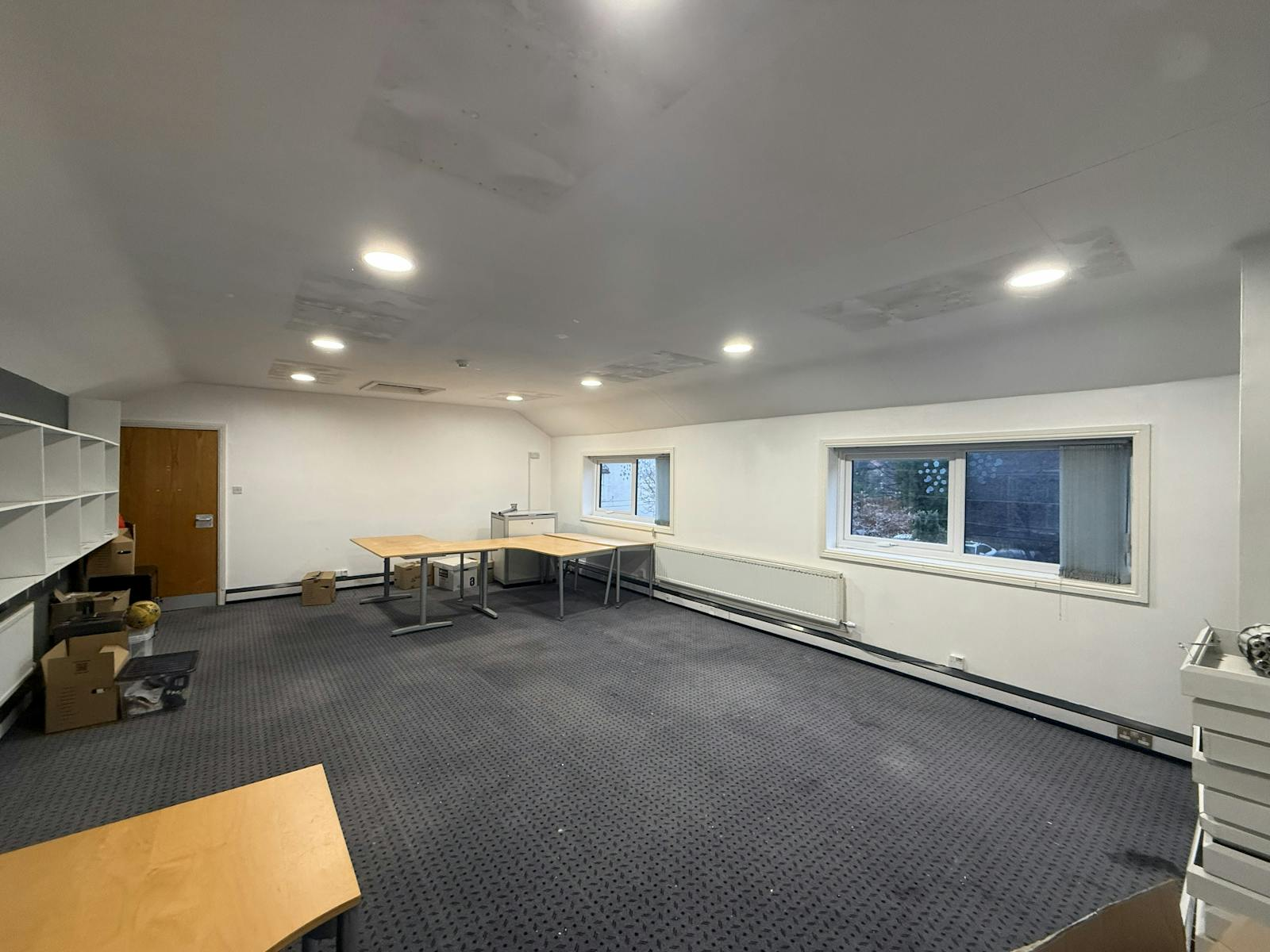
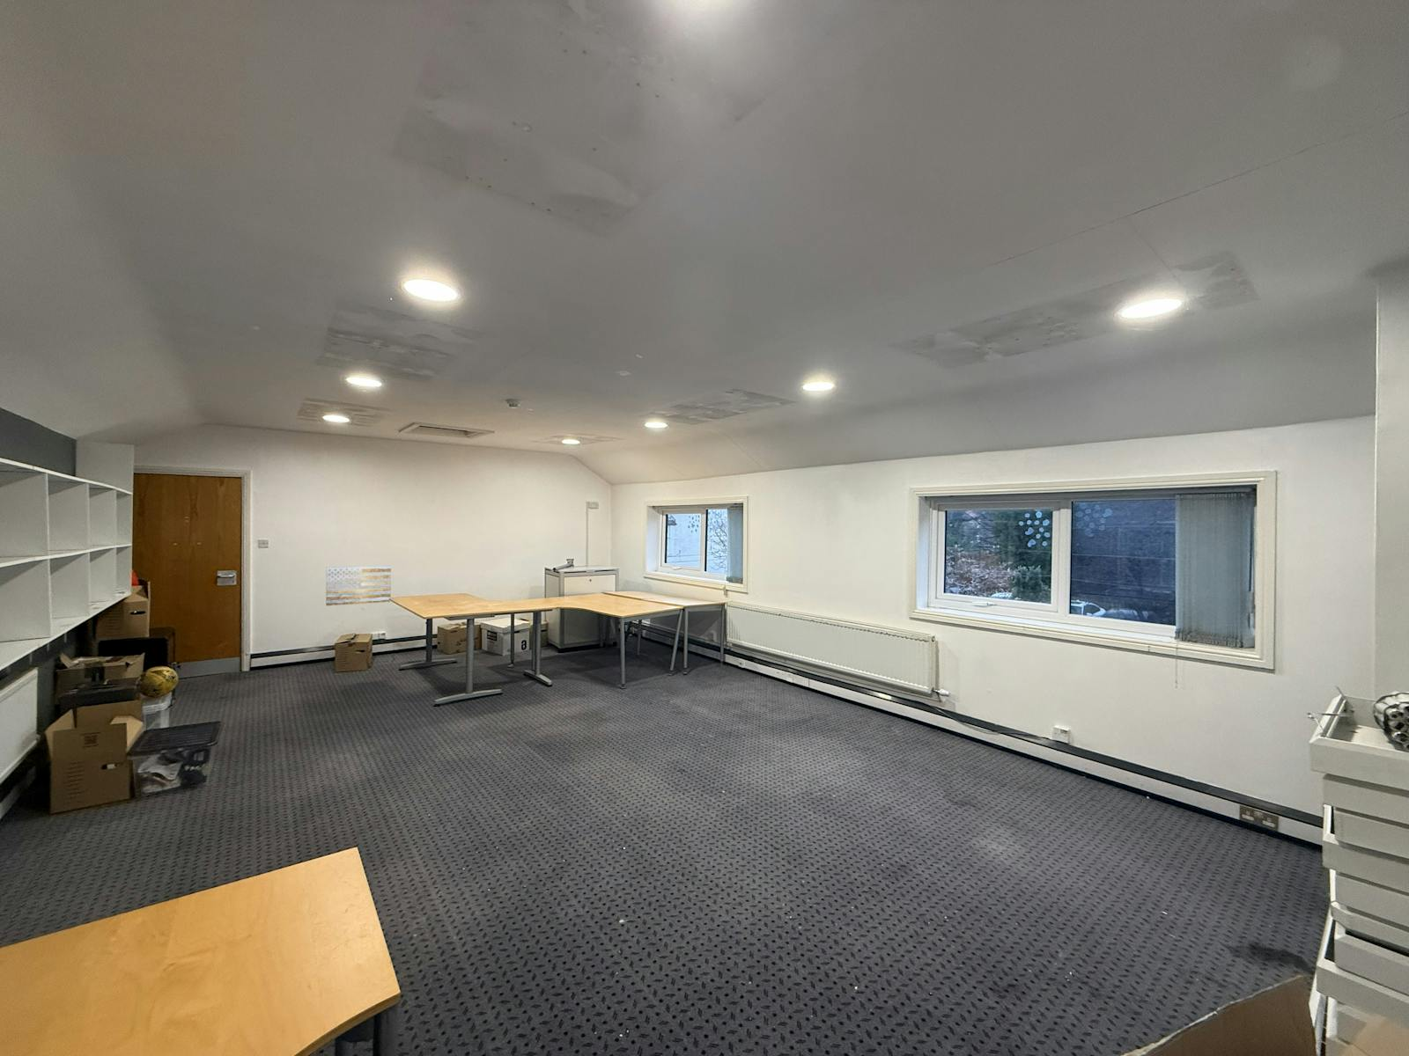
+ wall art (359, 585)
